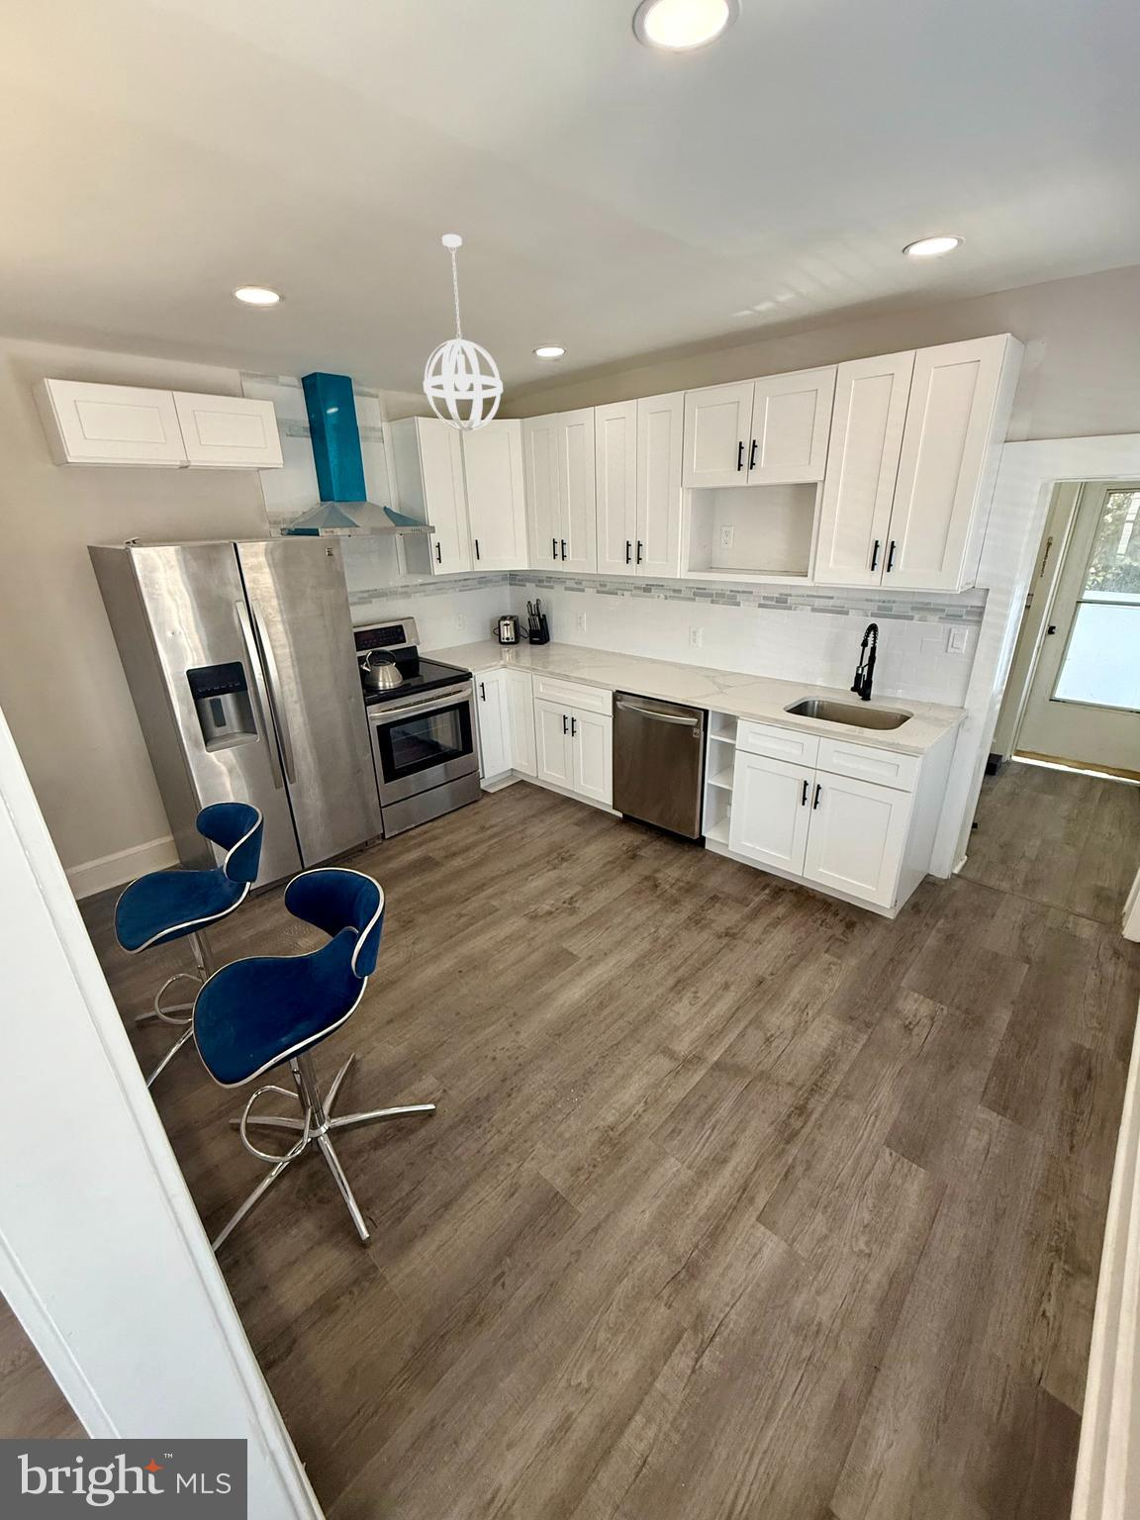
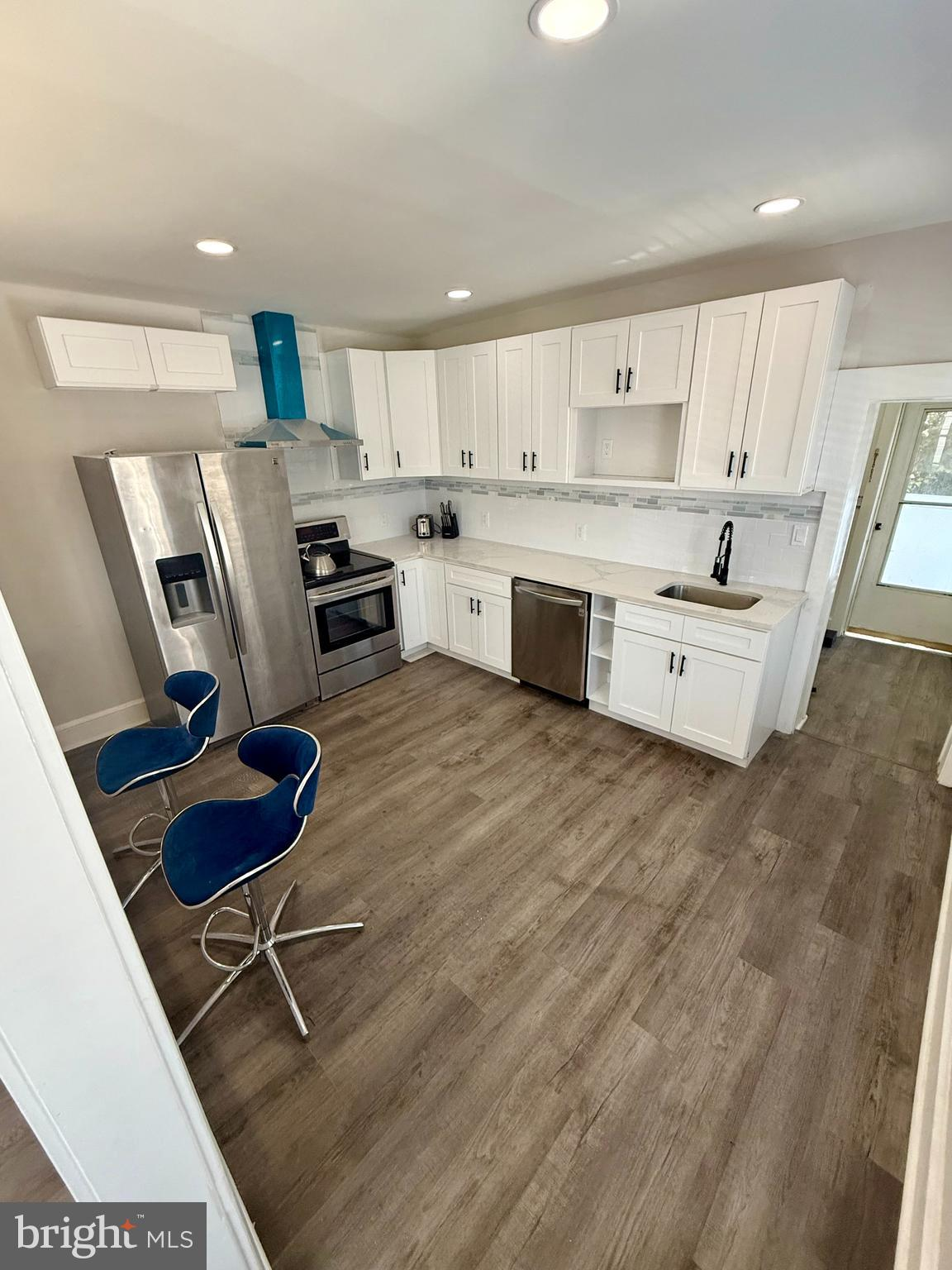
- pendant light (459, 340)
